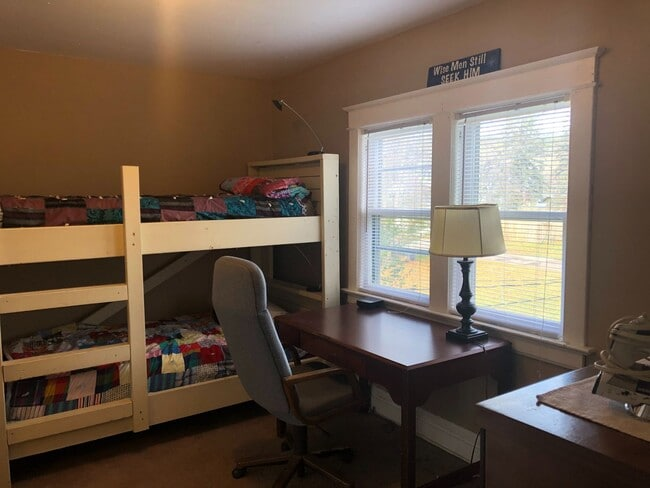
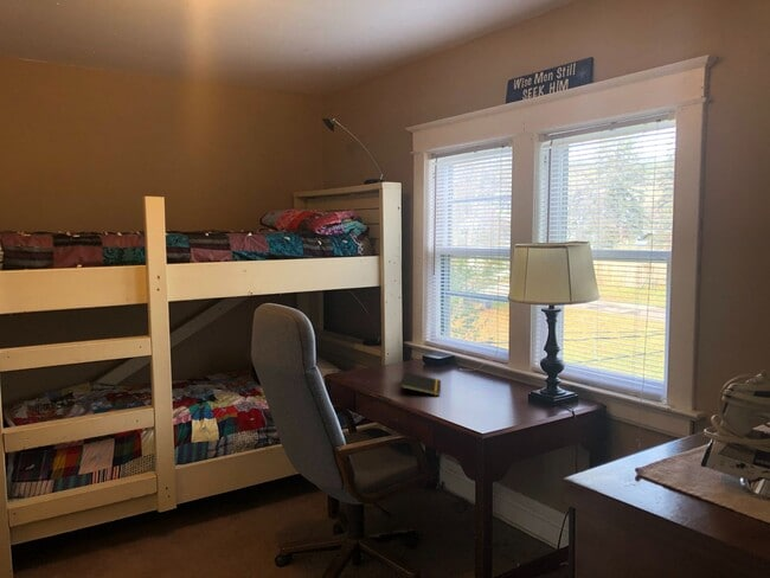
+ notepad (421, 383)
